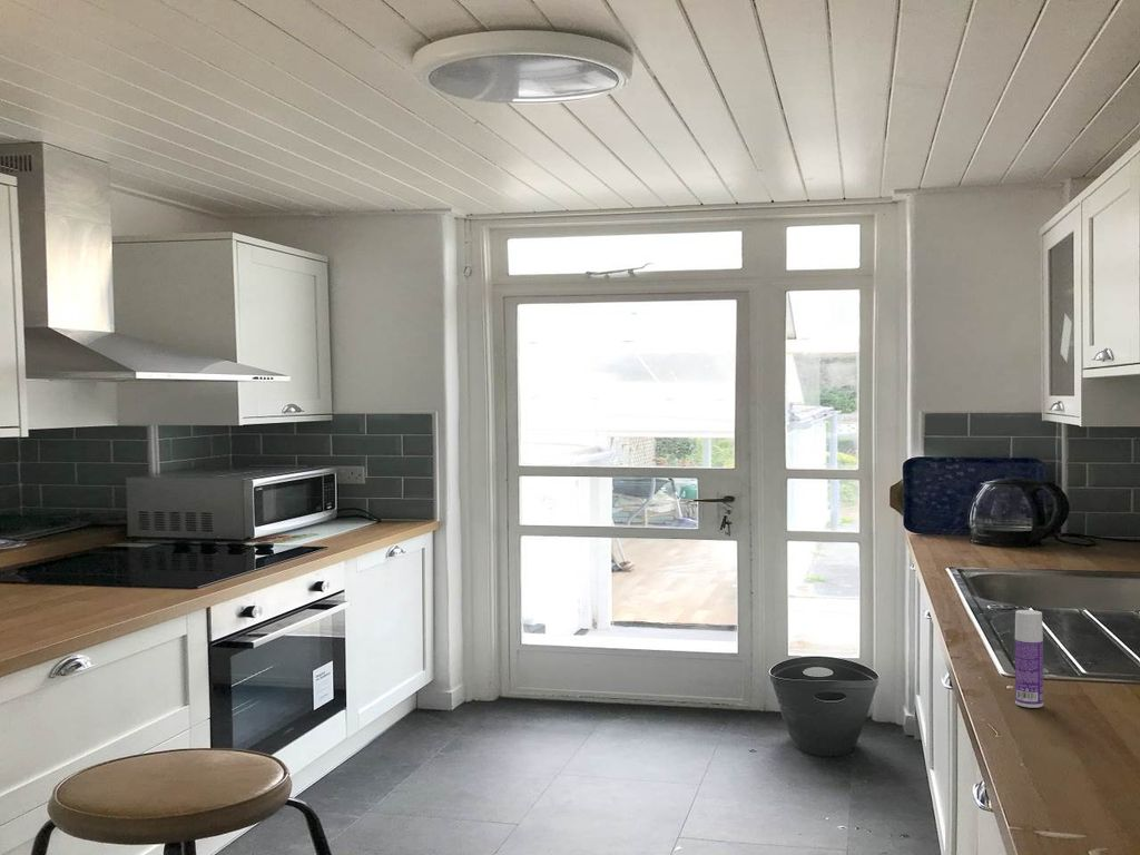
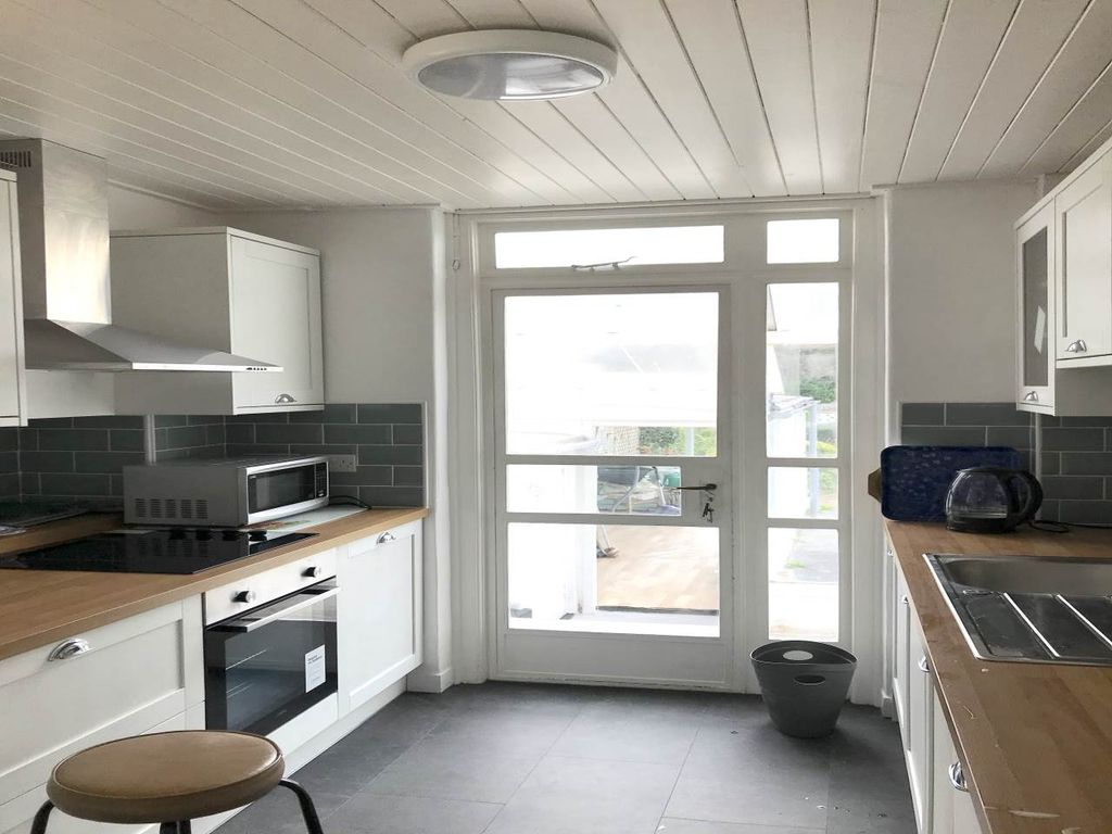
- bottle (1029, 658)
